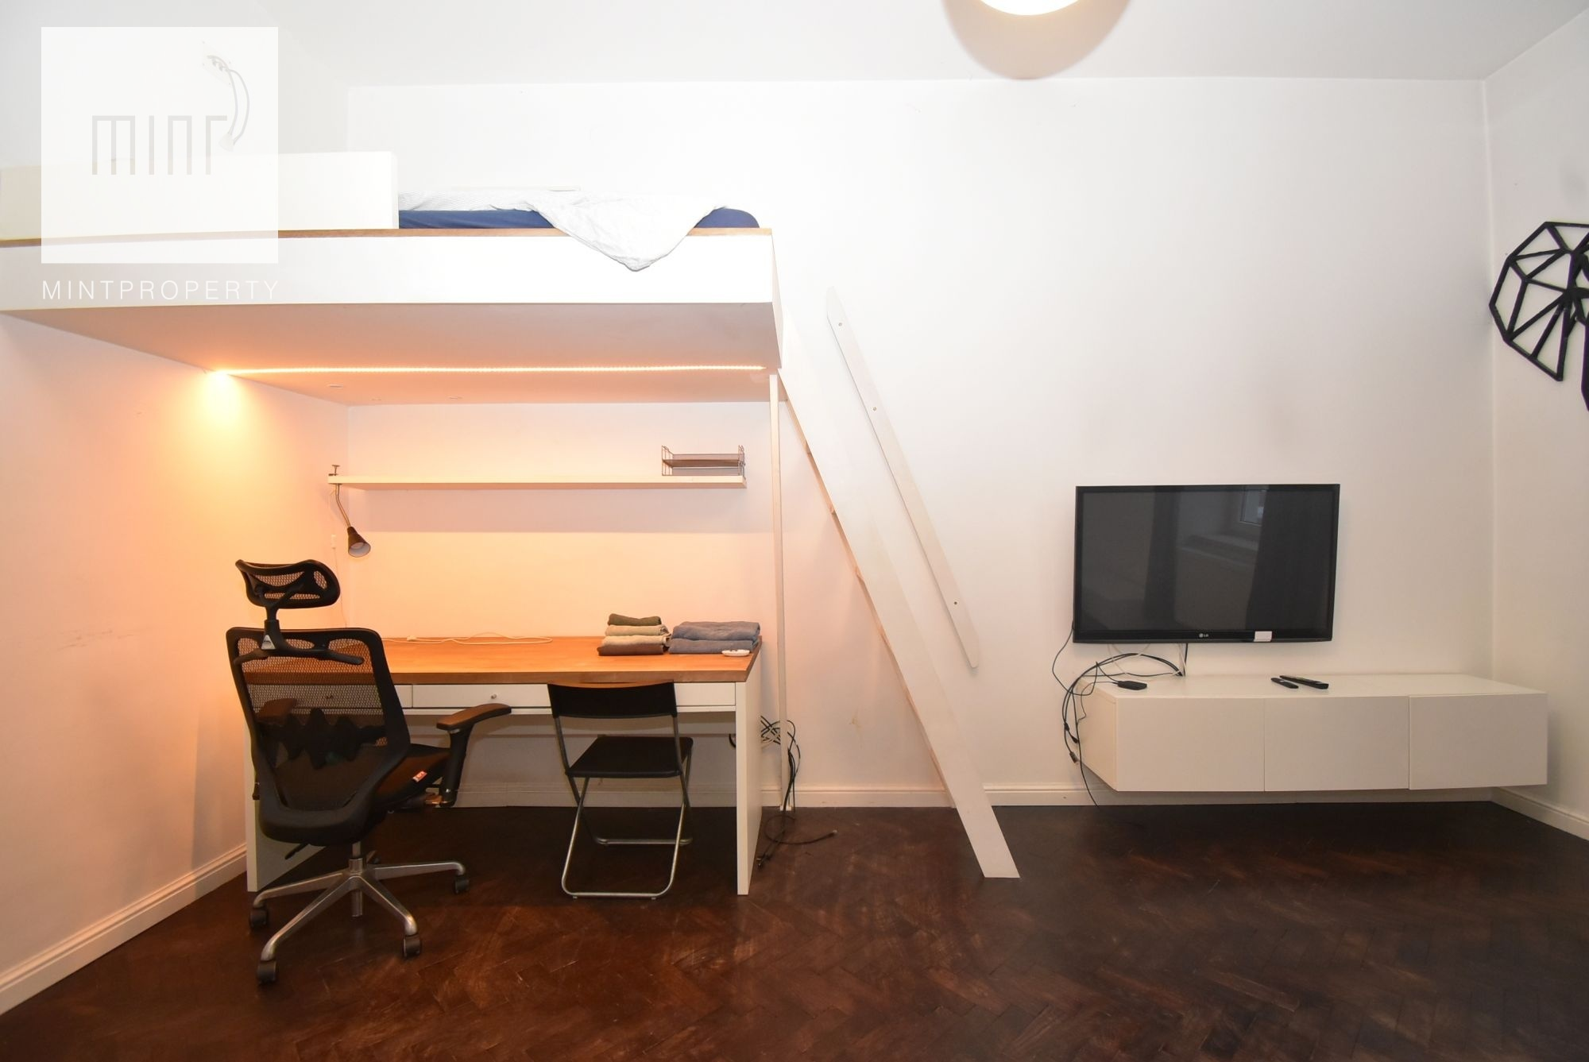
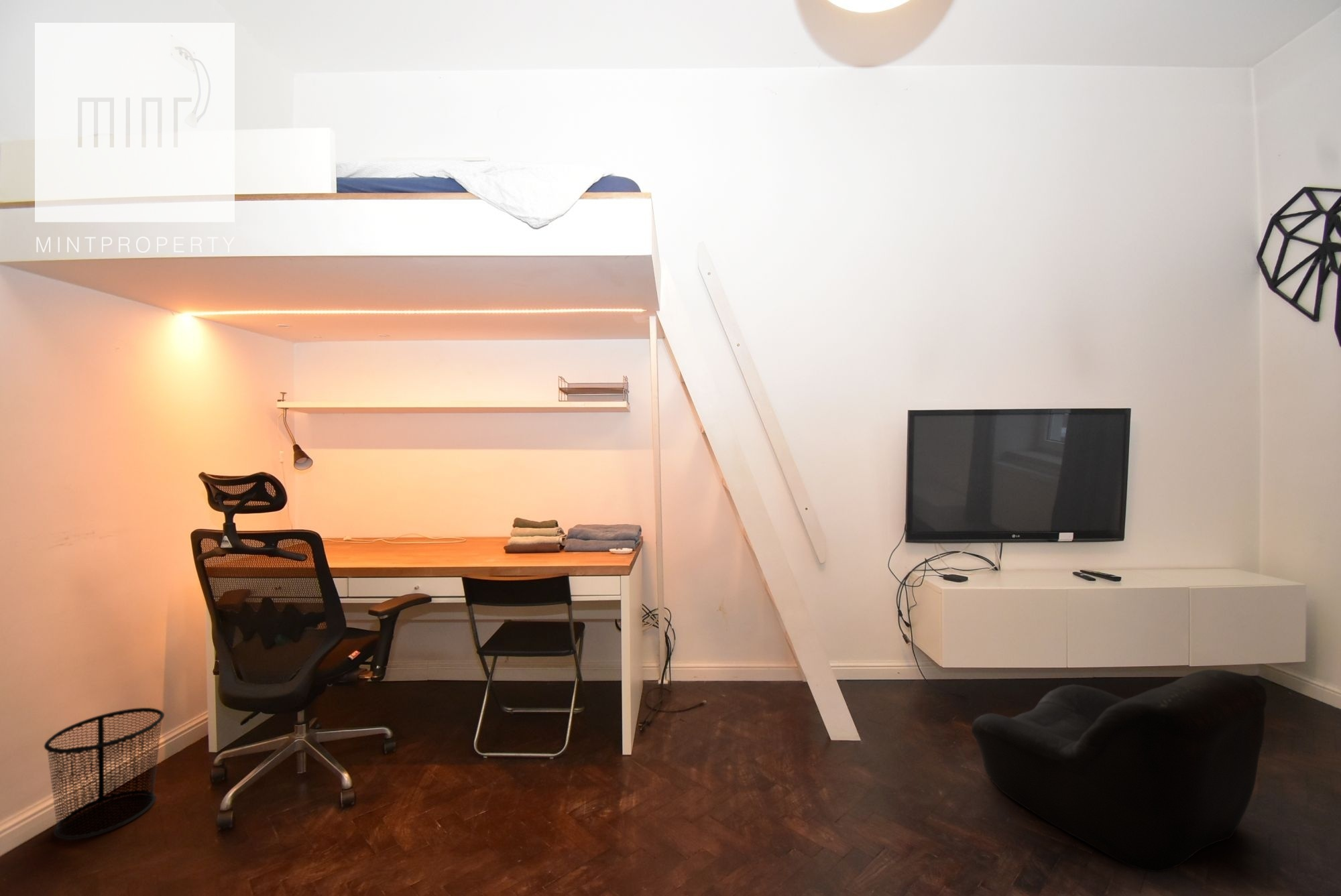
+ waste bin (107, 771)
+ armchair (1102, 726)
